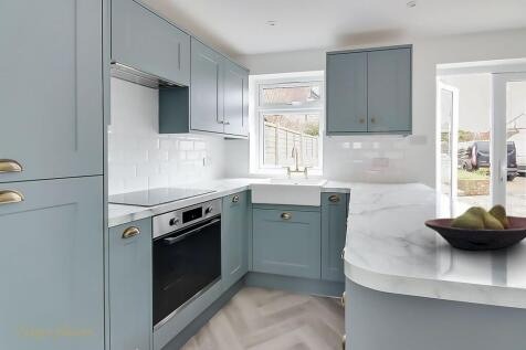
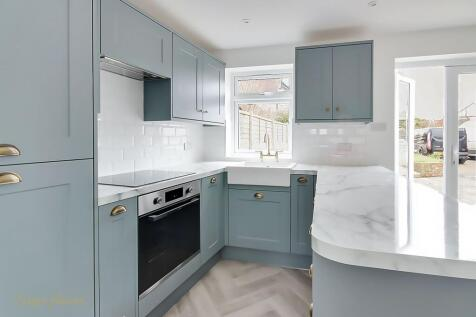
- fruit bowl (484, 223)
